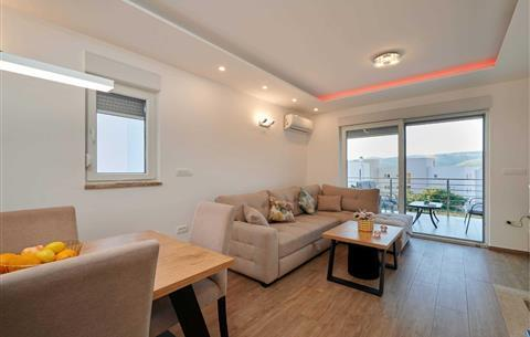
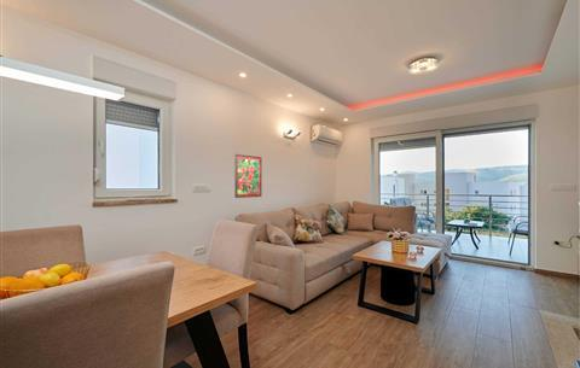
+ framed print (249, 176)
